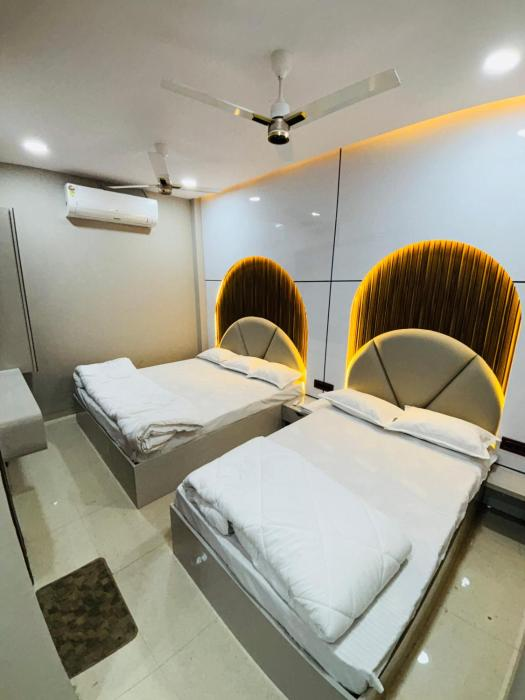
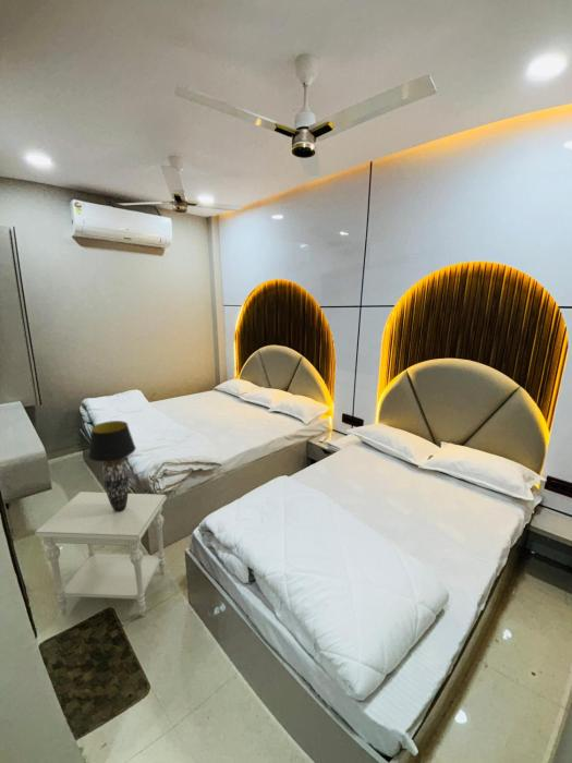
+ table lamp (114, 469)
+ side table (111, 554)
